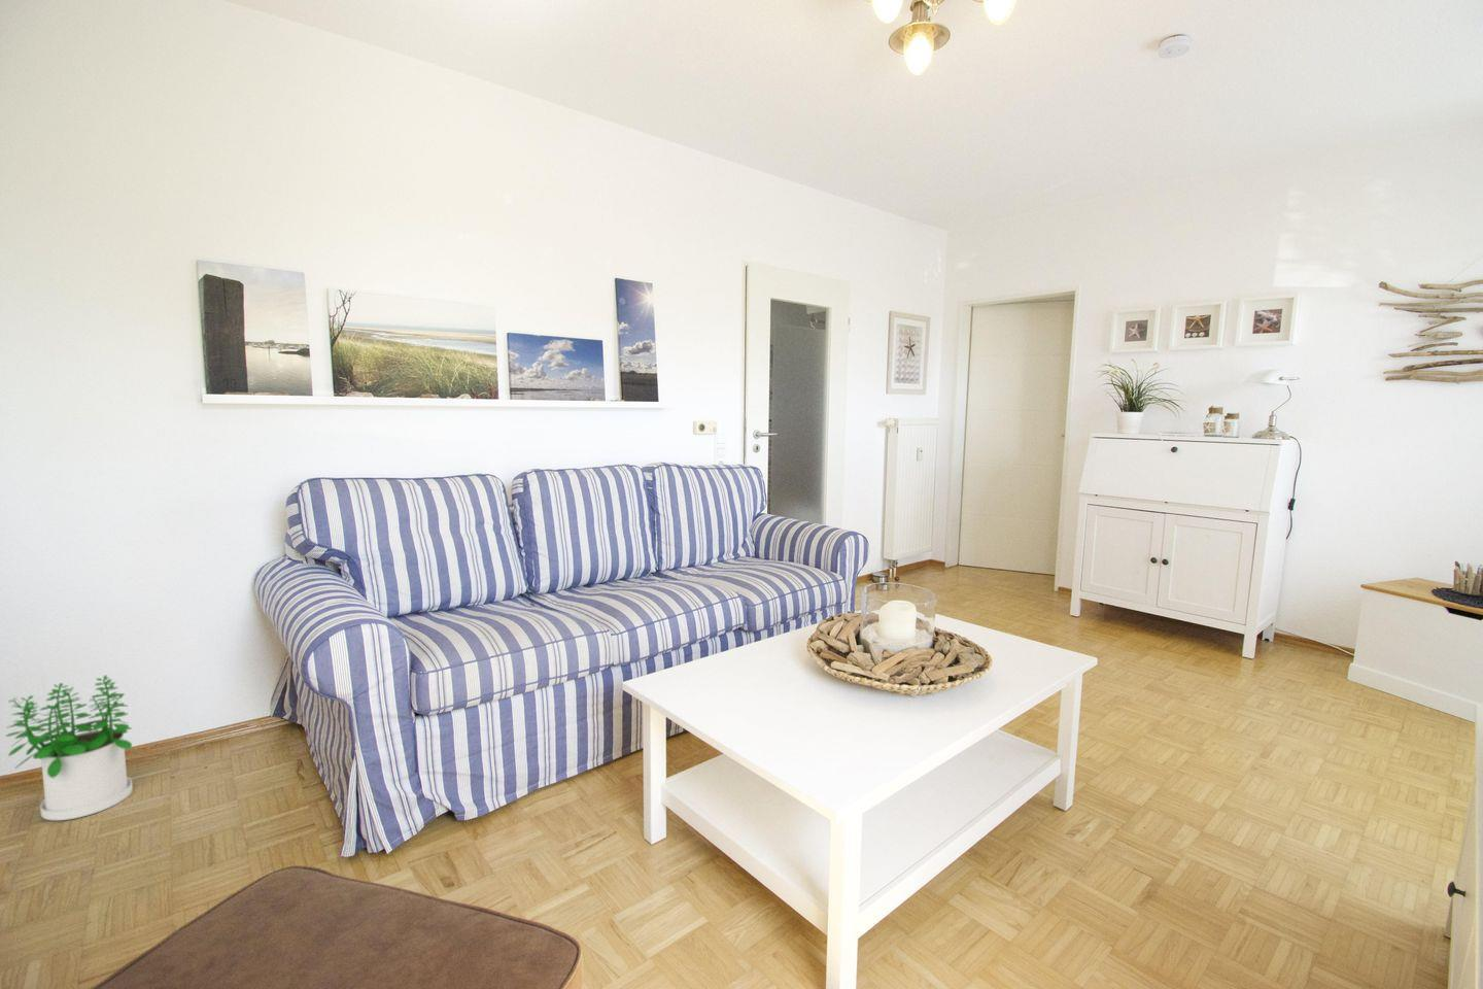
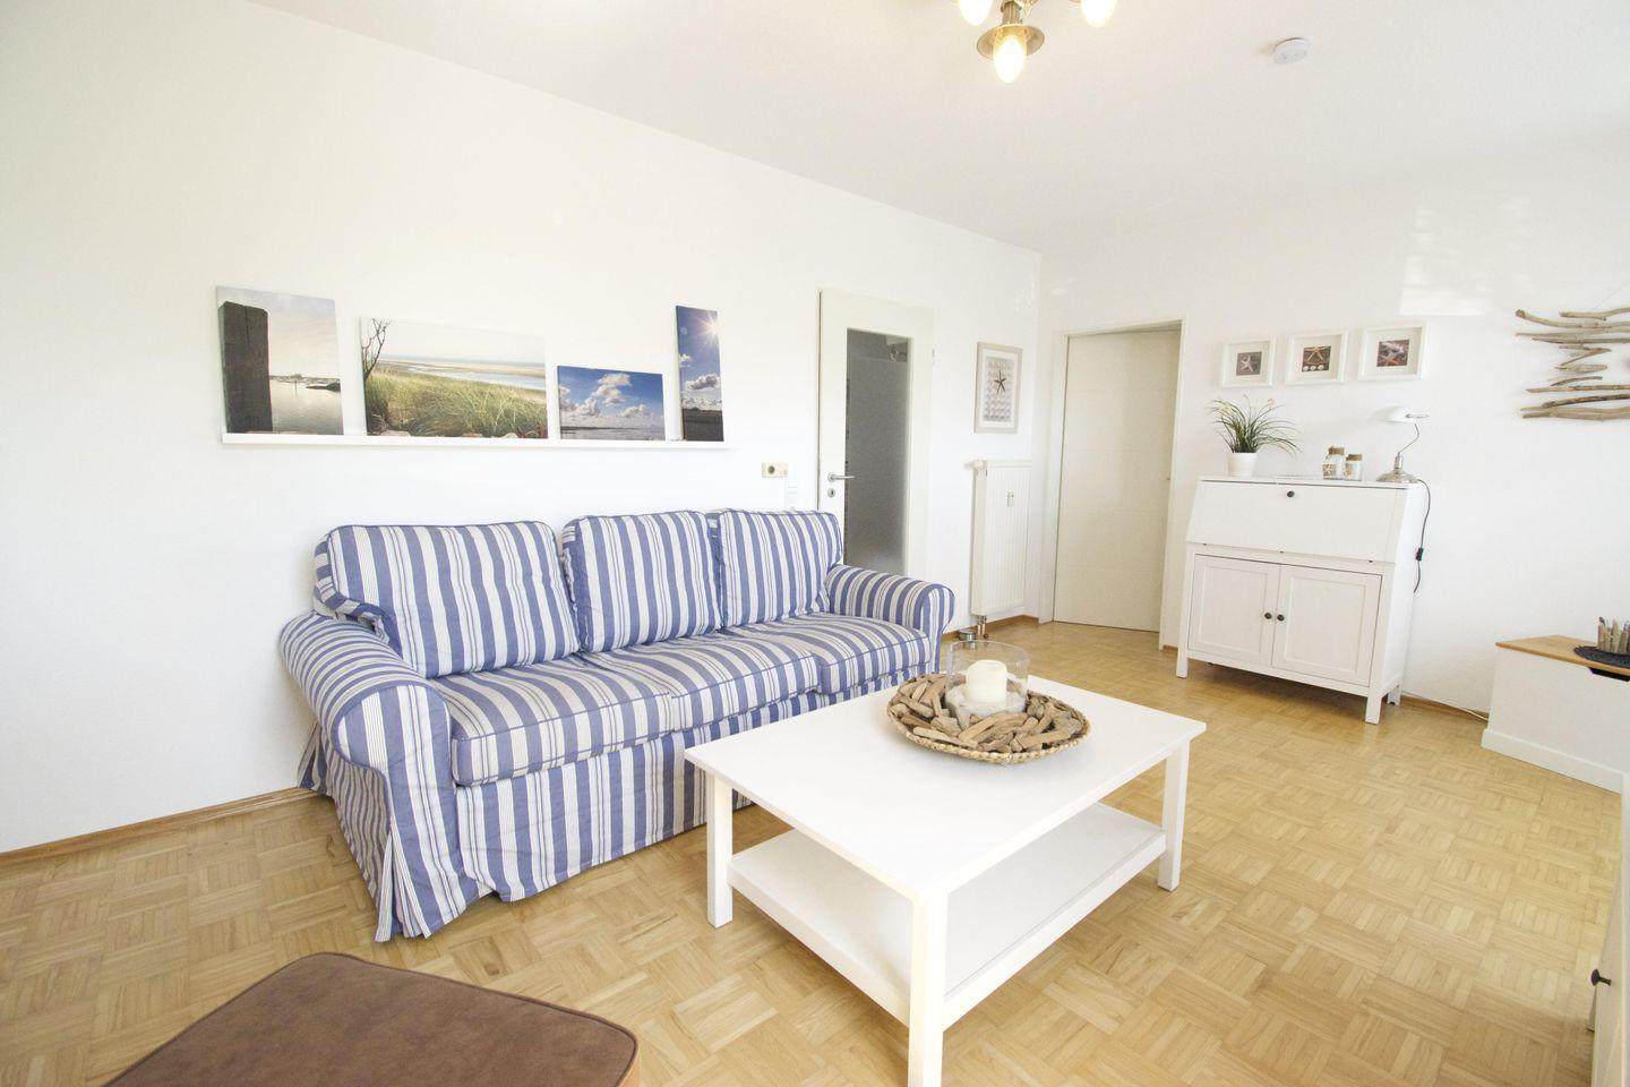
- potted plant (71, 745)
